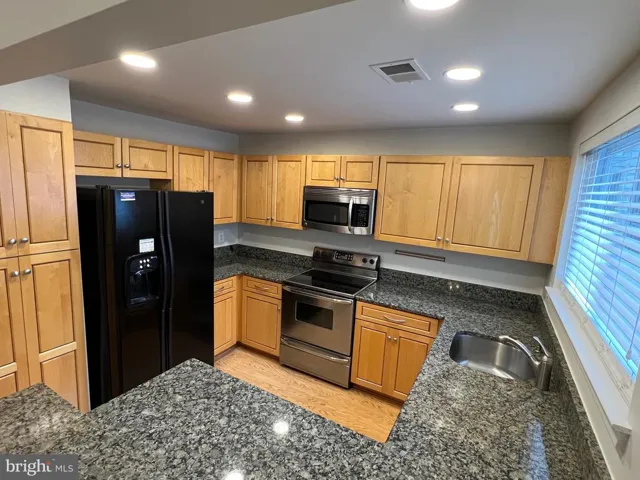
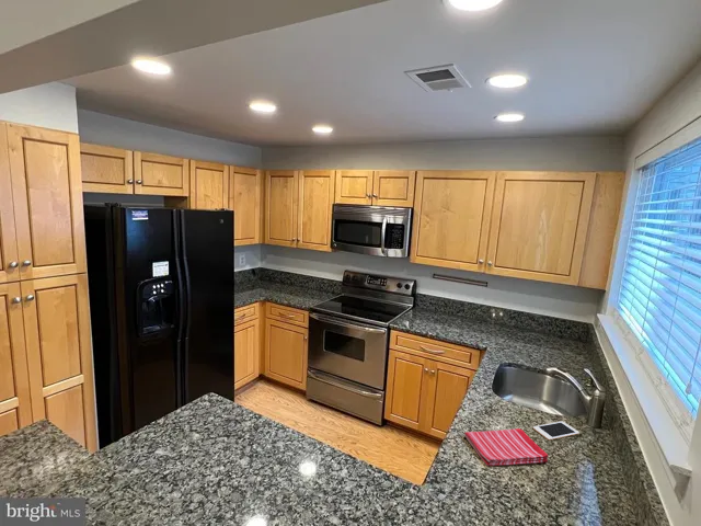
+ cell phone (555, 430)
+ dish towel (505, 445)
